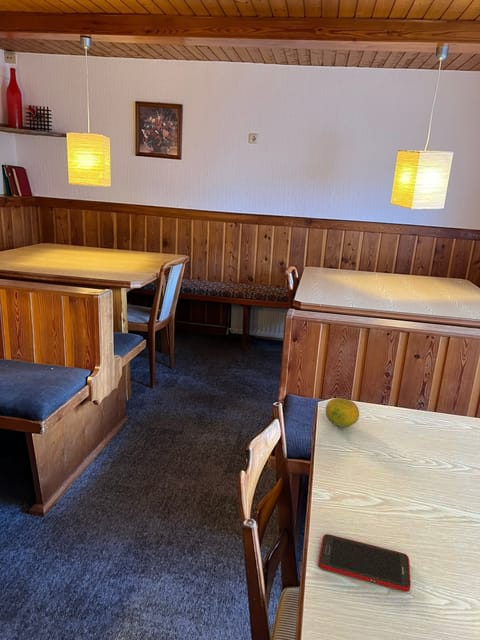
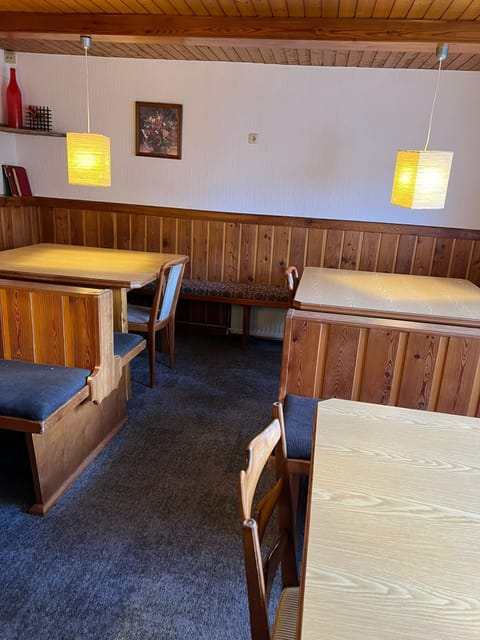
- cell phone (363, 561)
- fruit (342, 411)
